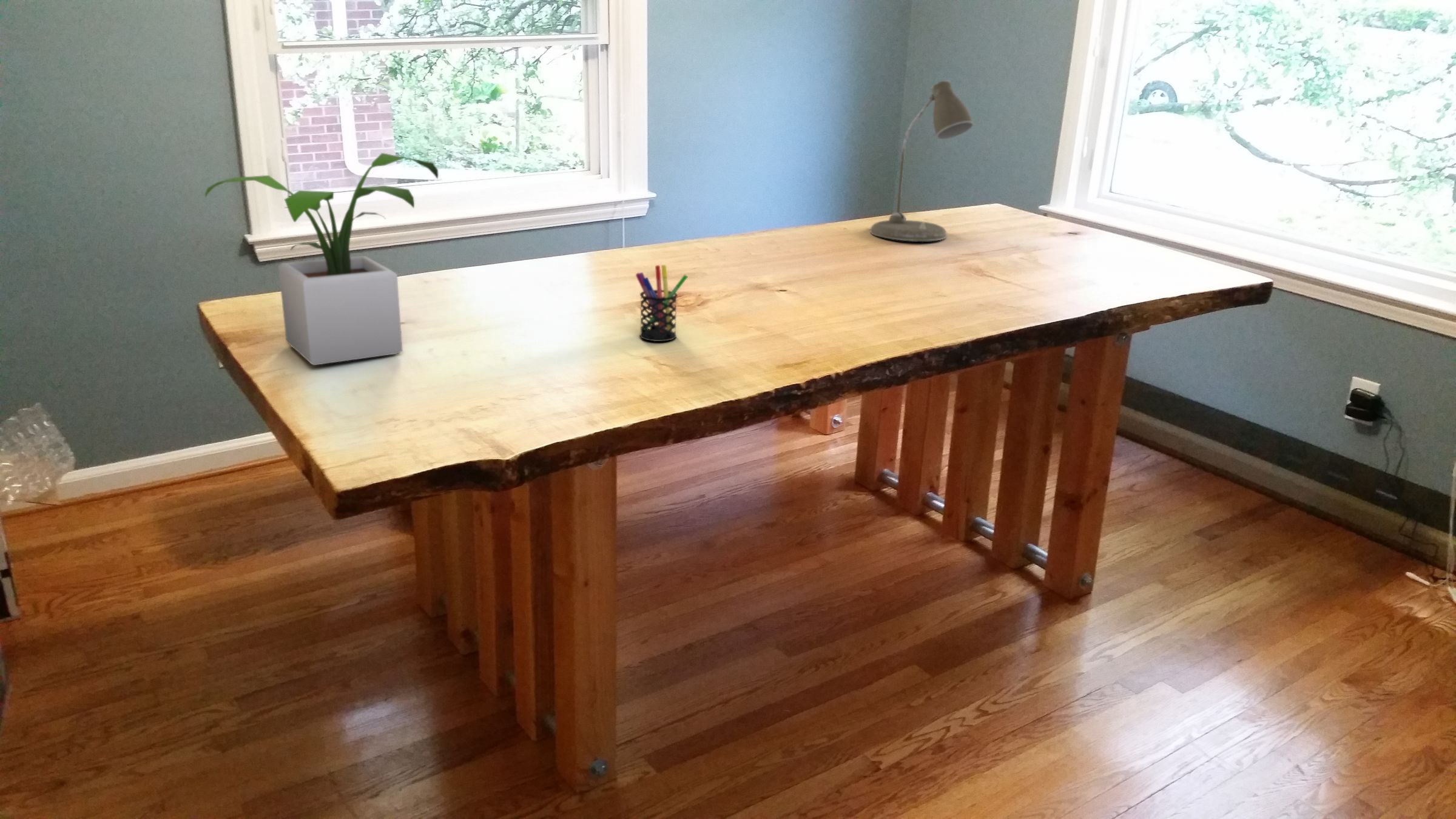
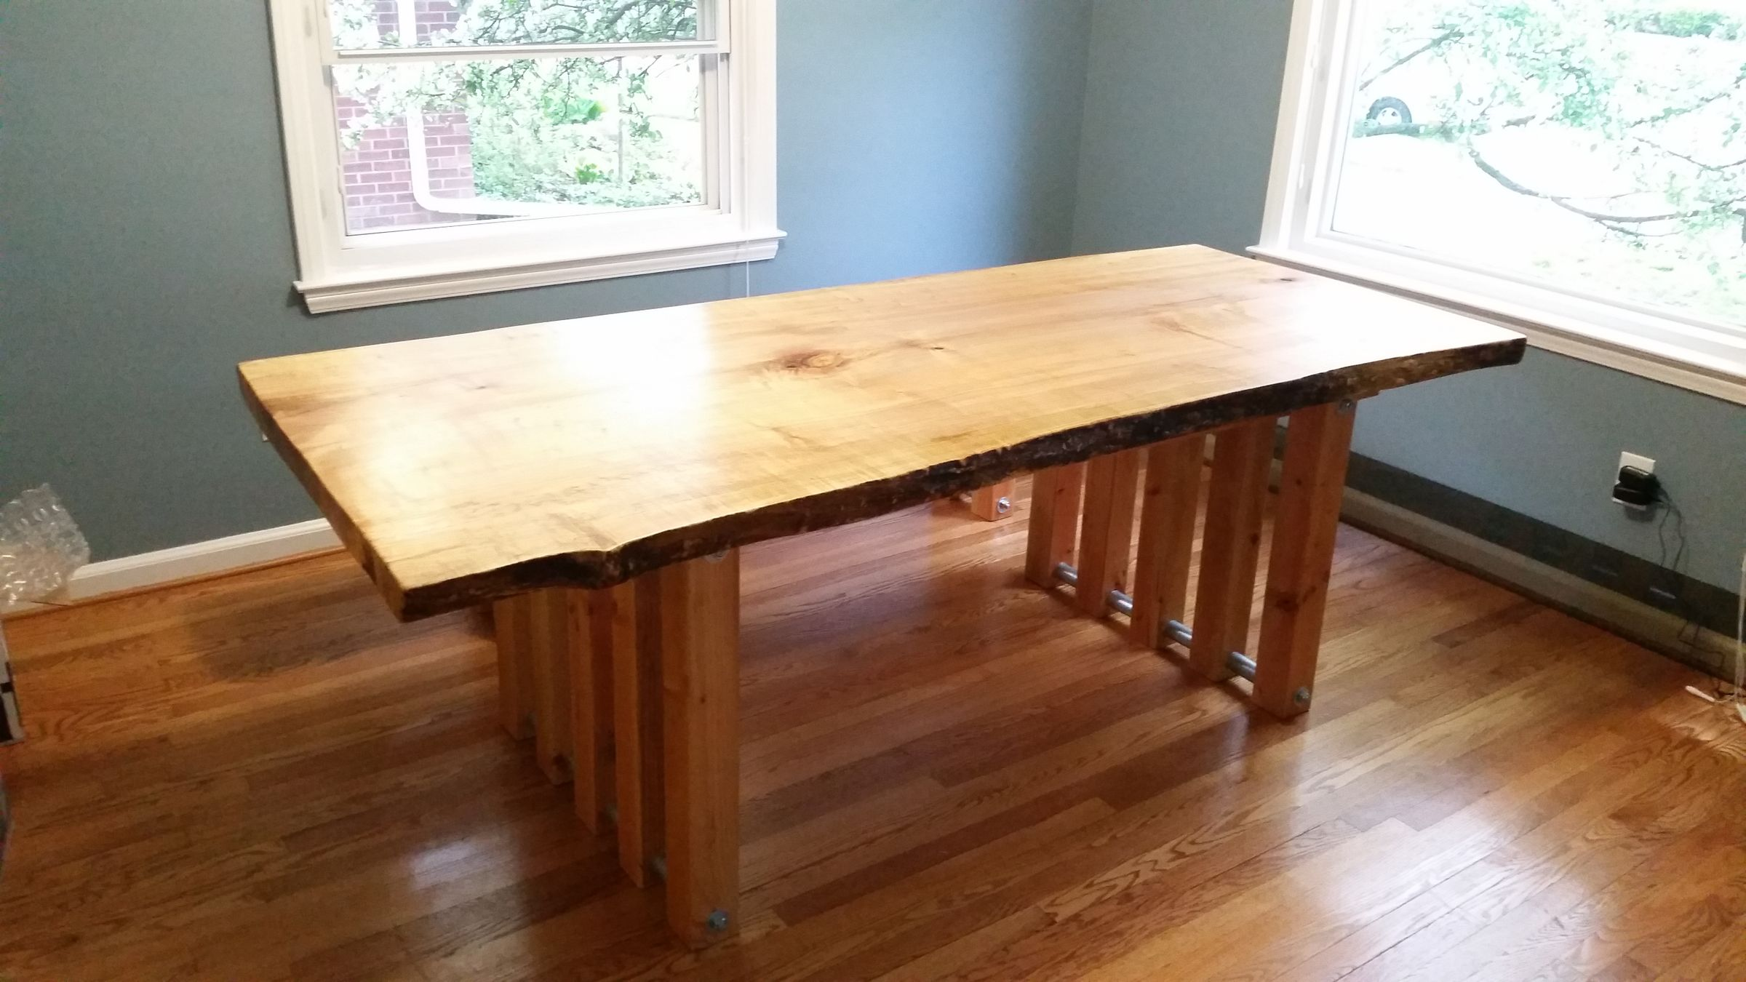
- potted plant (349, 257)
- desk lamp (904, 157)
- pen holder (662, 300)
